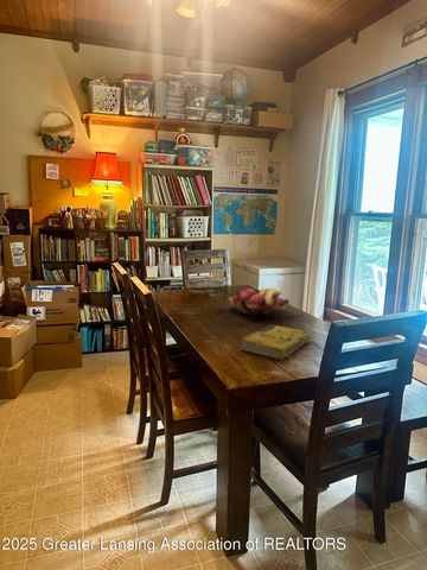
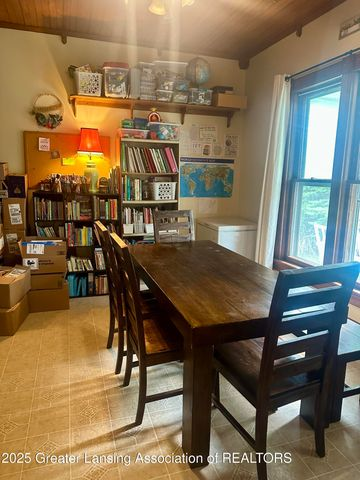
- book (275, 340)
- fruit basket (260, 300)
